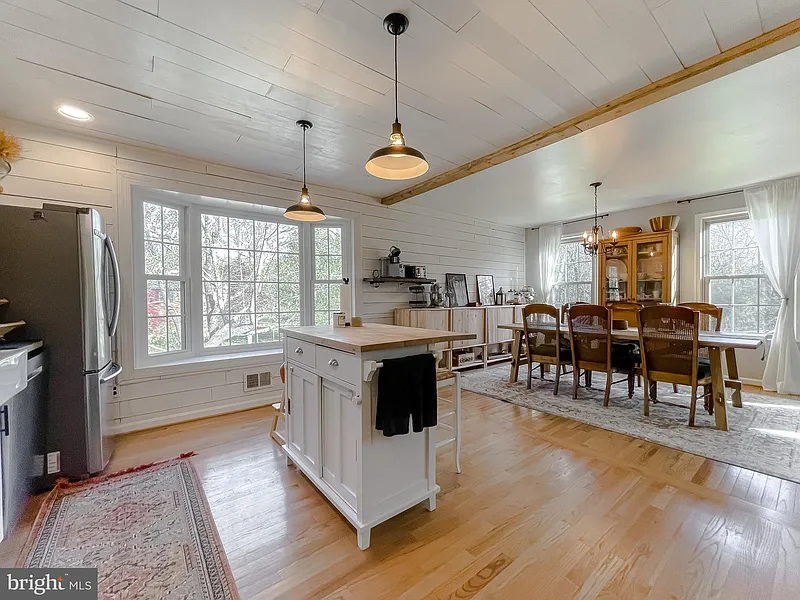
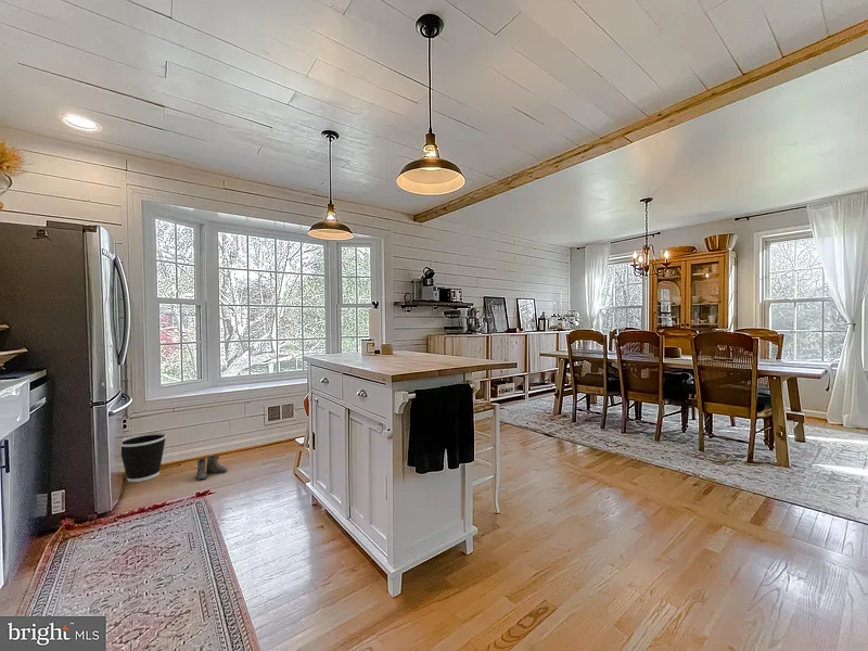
+ boots (208, 467)
+ wastebasket (143, 457)
